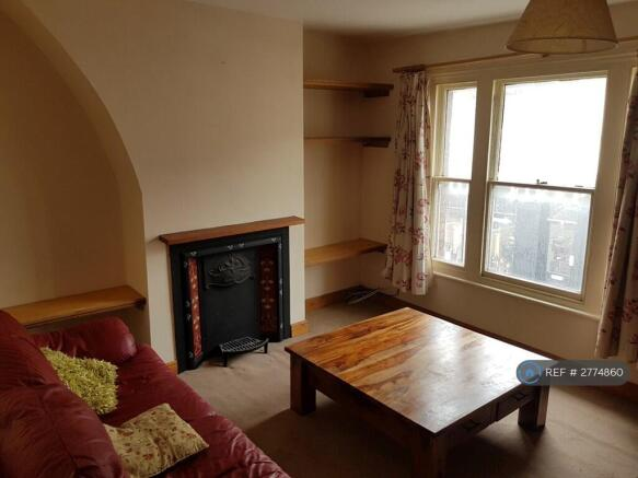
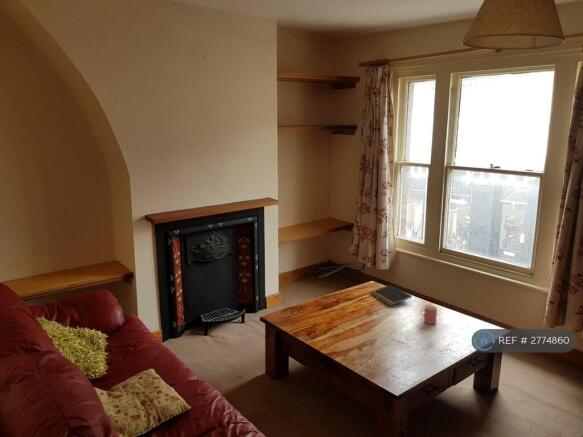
+ cup (427, 314)
+ notepad (390, 294)
